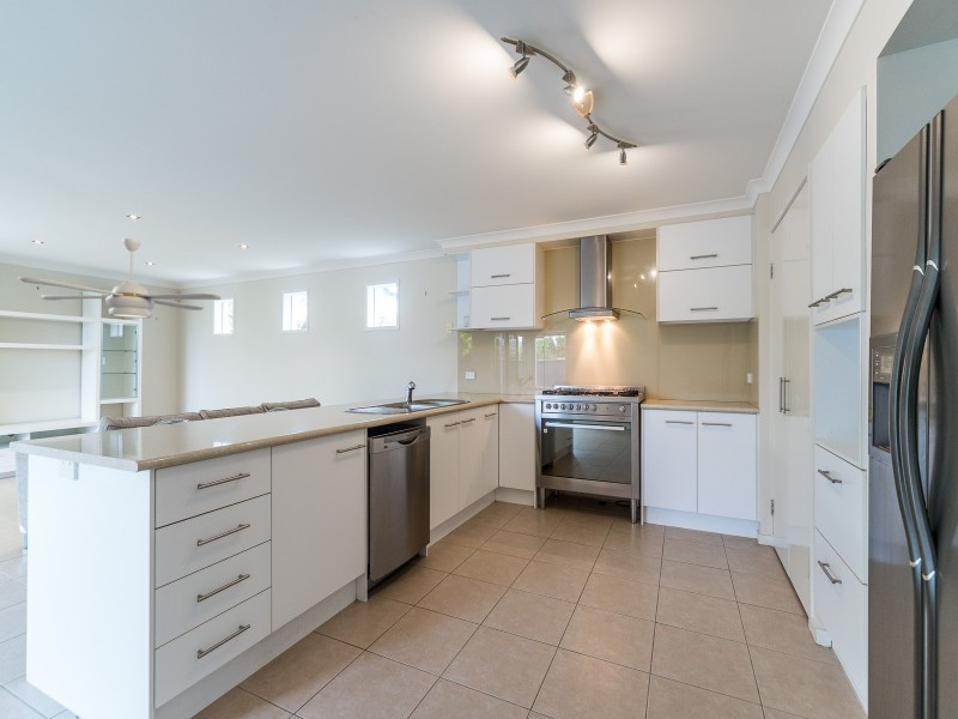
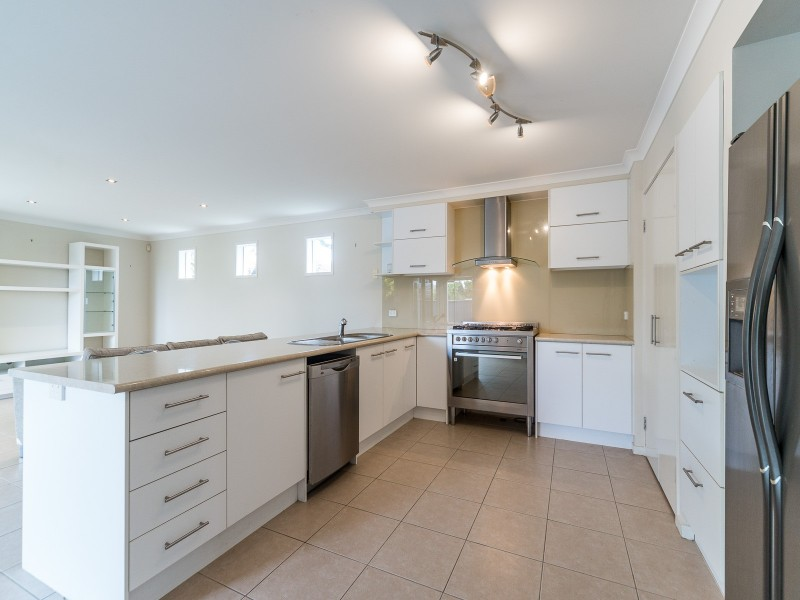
- ceiling fan (131, 278)
